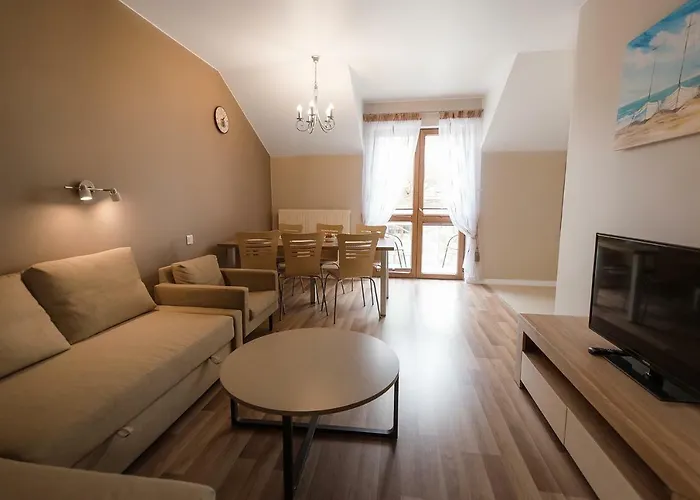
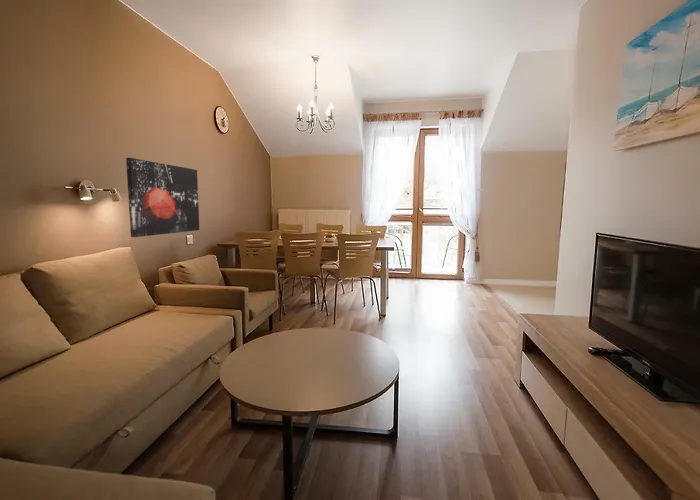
+ wall art (168, 199)
